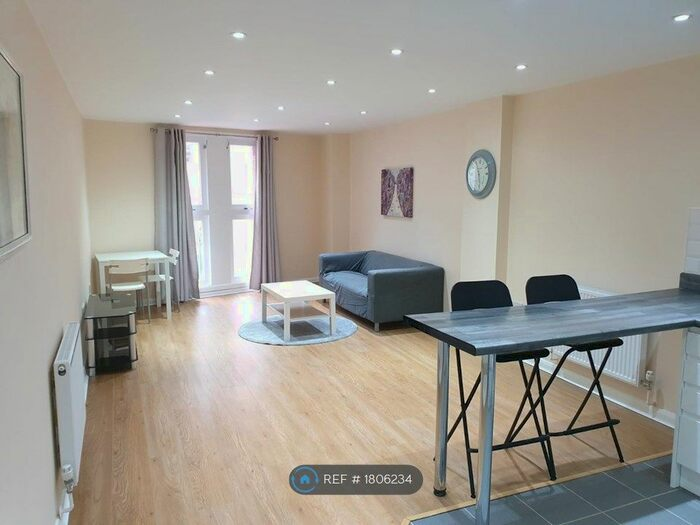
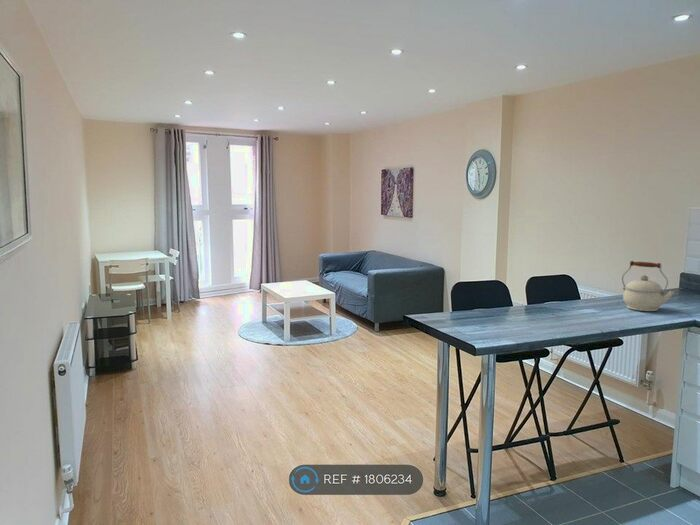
+ kettle (647, 285)
